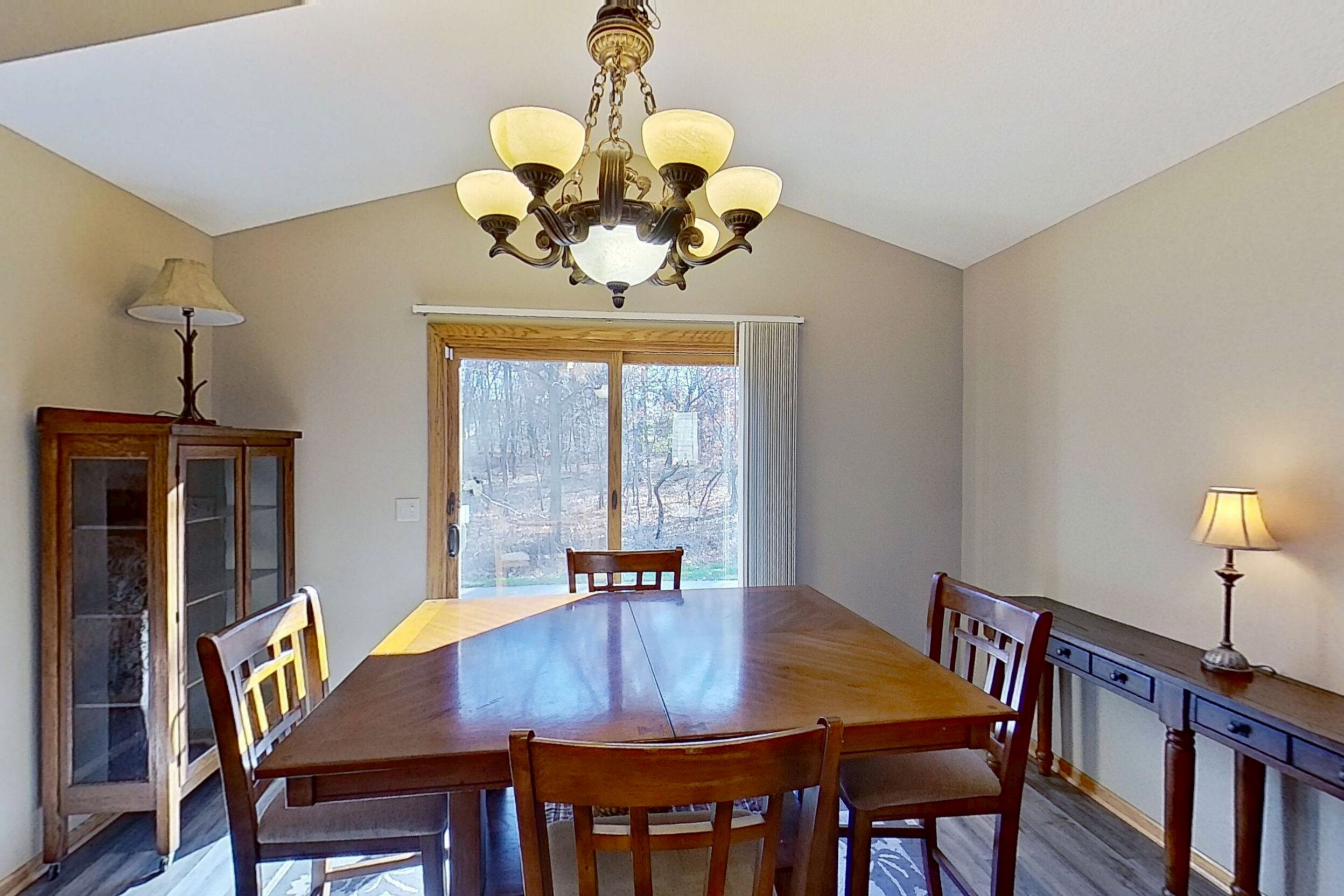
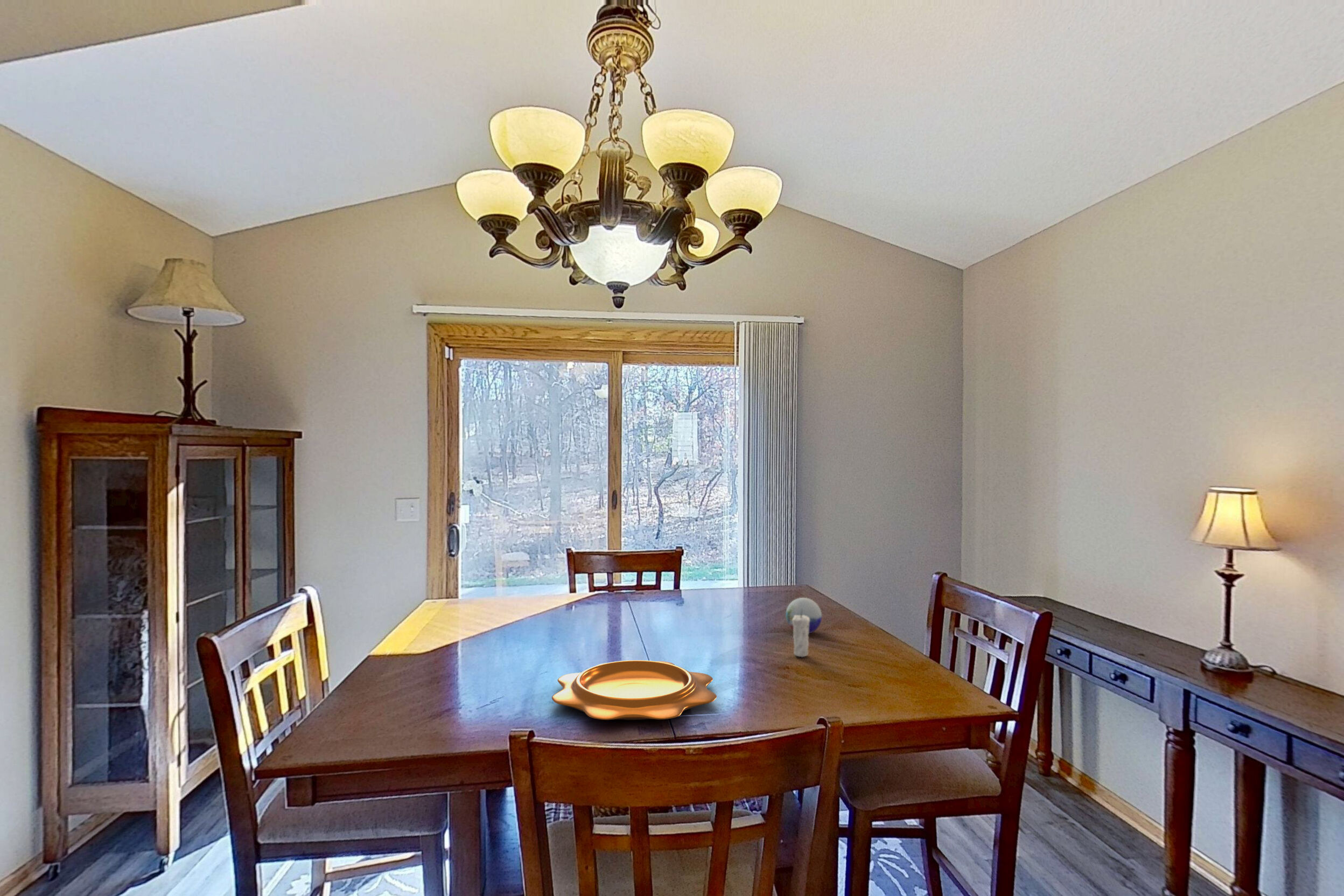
+ decorative bowl (635, 687)
+ decorative orb (803, 615)
+ candle (801, 632)
